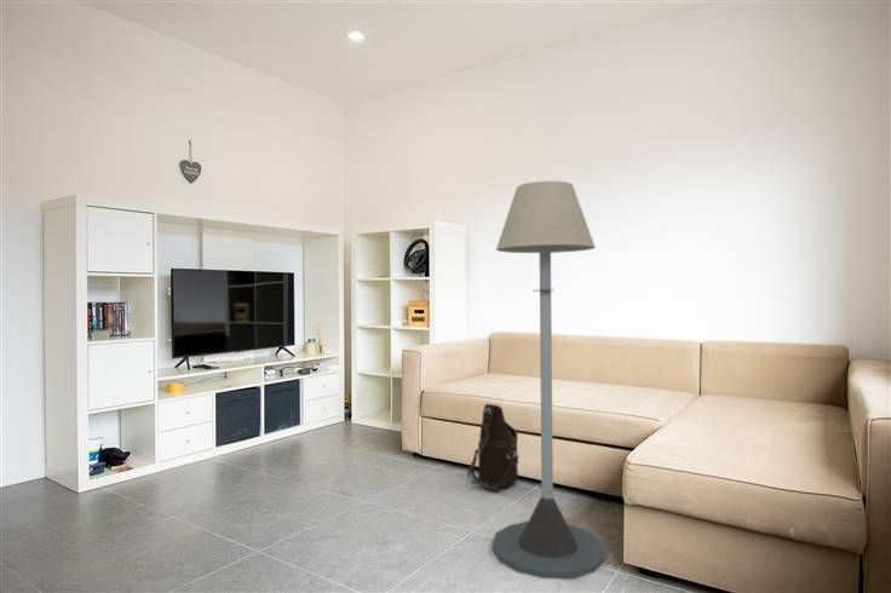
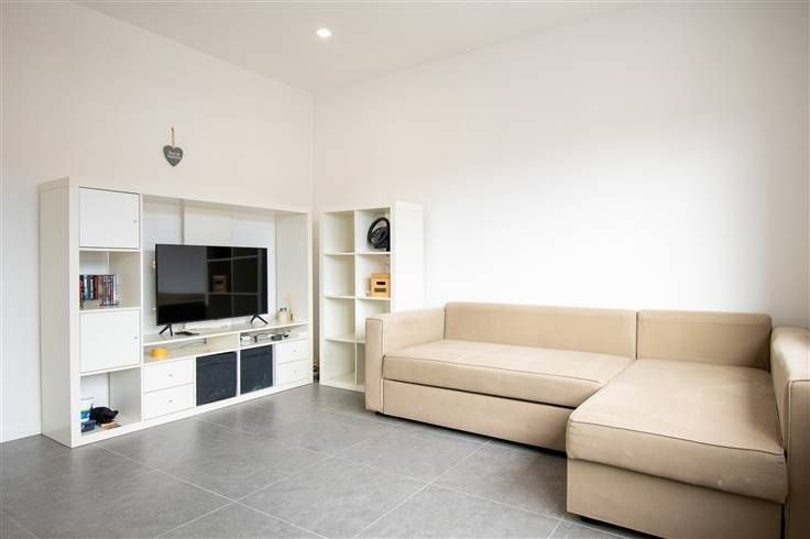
- shoulder bag (499, 444)
- floor lamp (546, 368)
